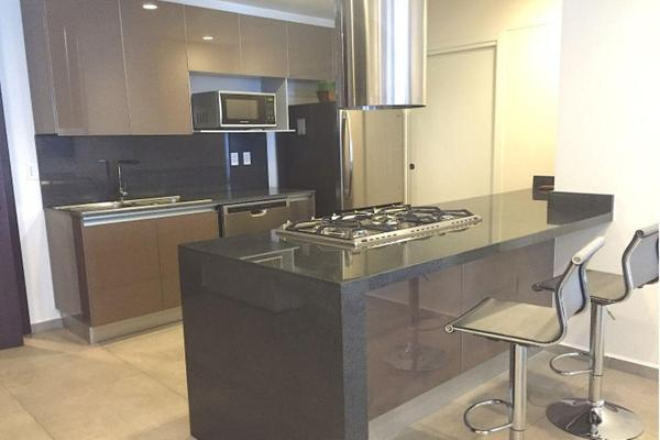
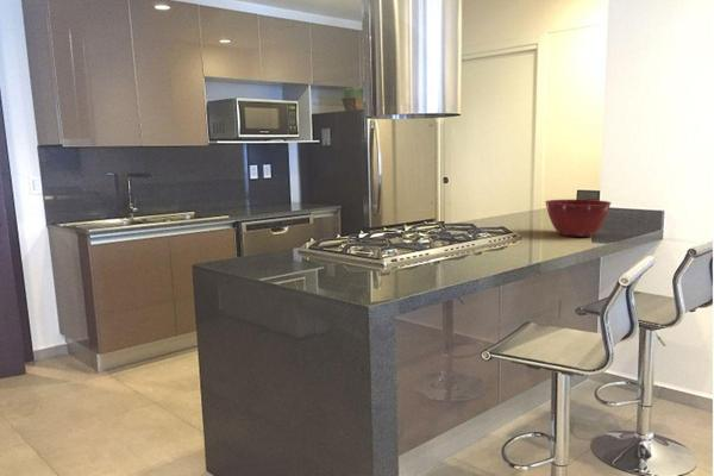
+ mixing bowl (576, 218)
